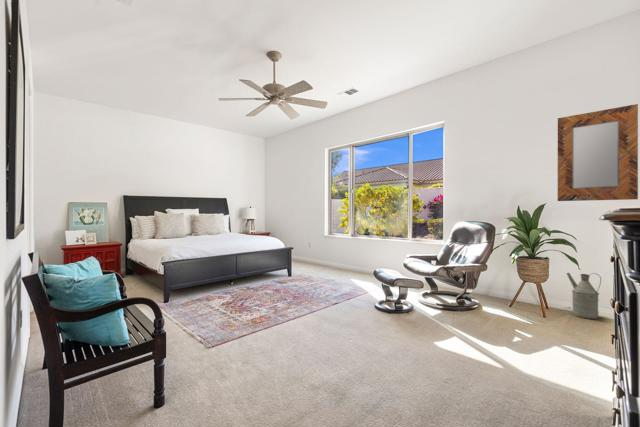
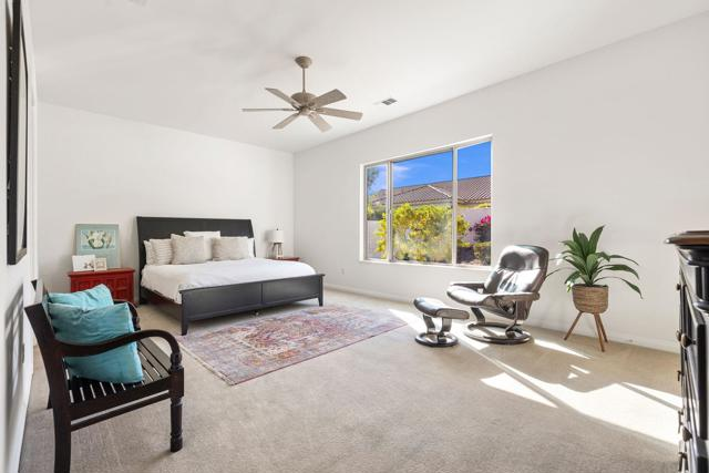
- watering can (583, 293)
- home mirror (595, 156)
